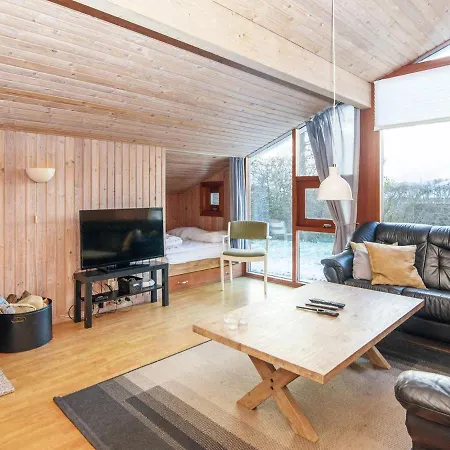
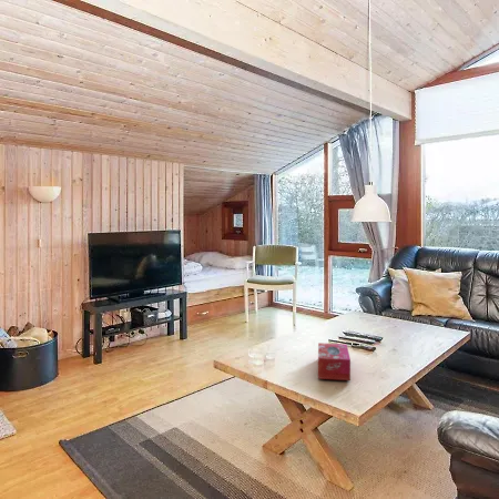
+ tissue box (333, 360)
